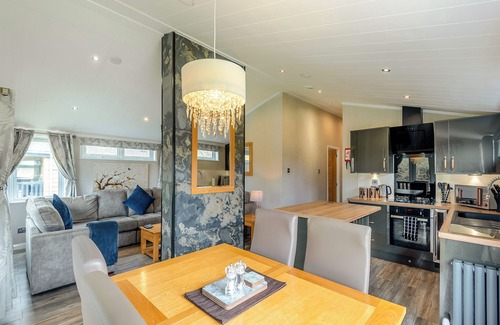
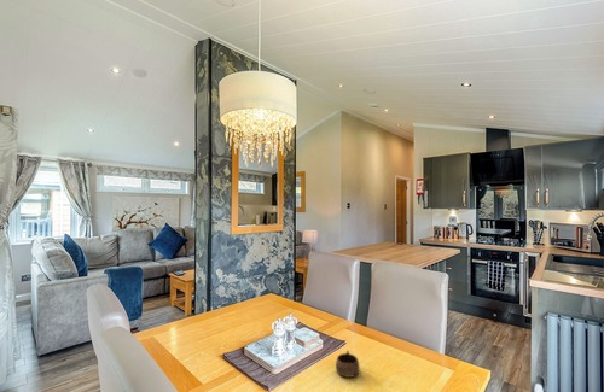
+ cup (348, 362)
